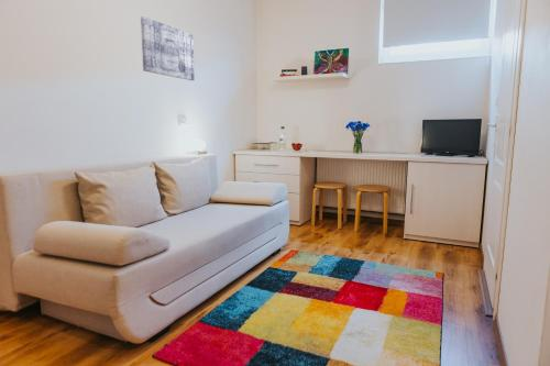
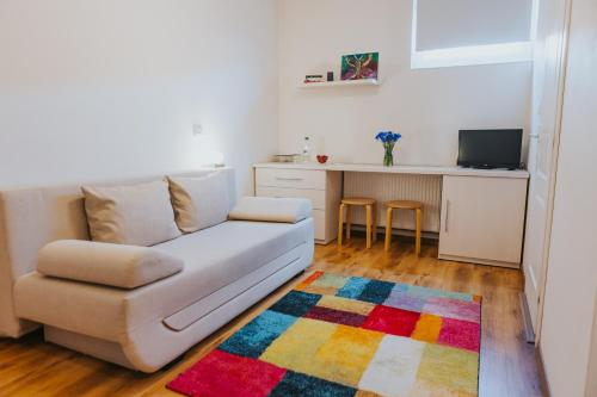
- wall art (169, 51)
